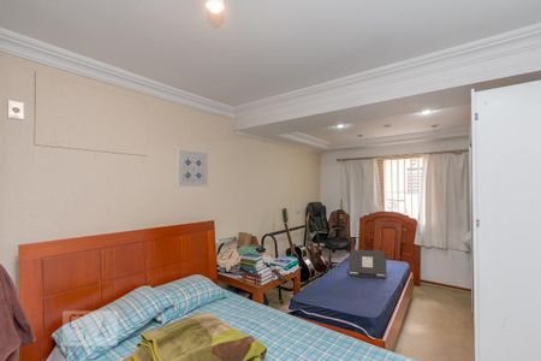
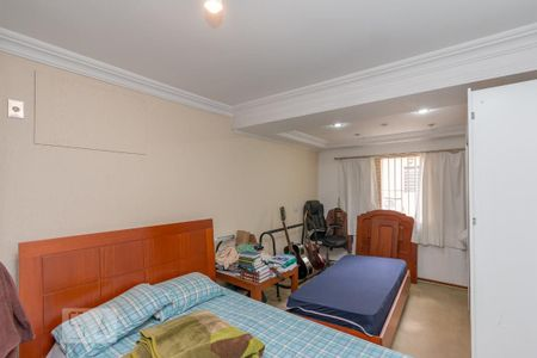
- laptop (365, 260)
- wall art (192, 168)
